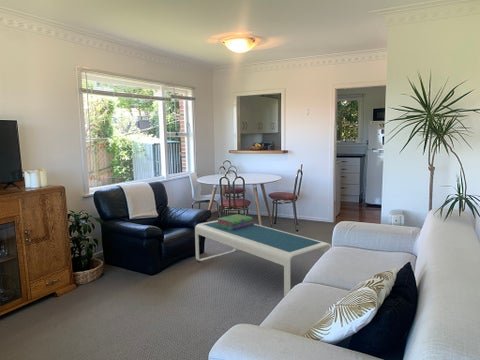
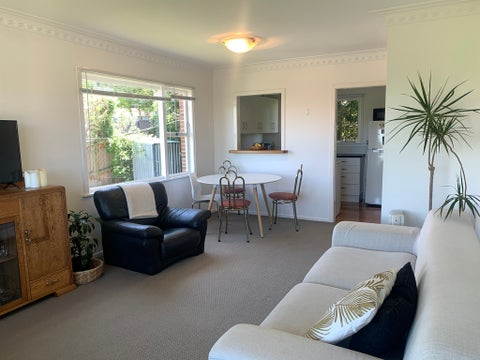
- coffee table (256, 252)
- stack of books (234, 221)
